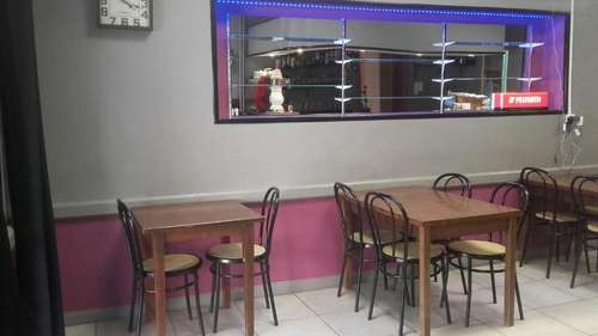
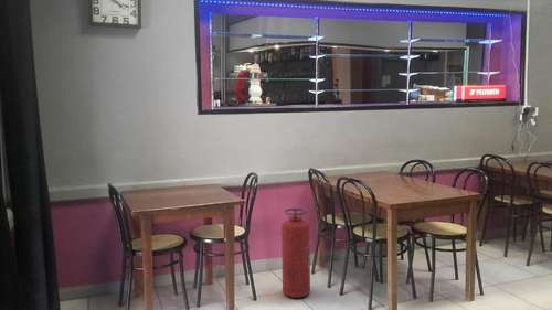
+ fire extinguisher (296, 253)
